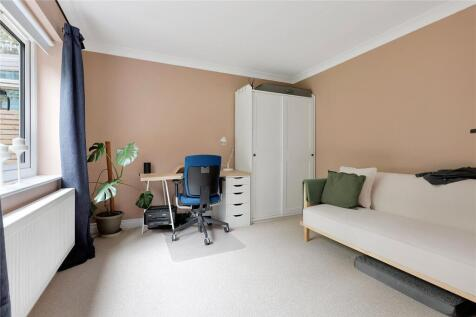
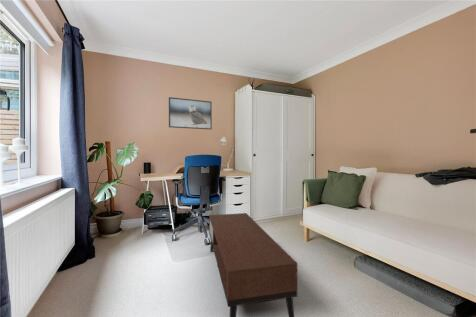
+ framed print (190, 113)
+ coffee table (240, 255)
